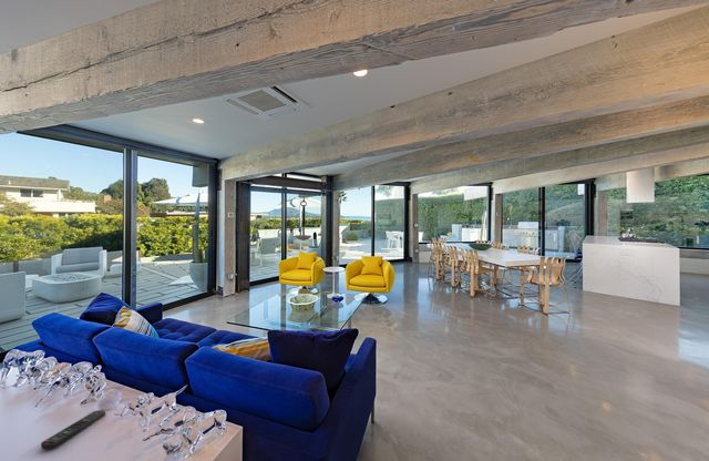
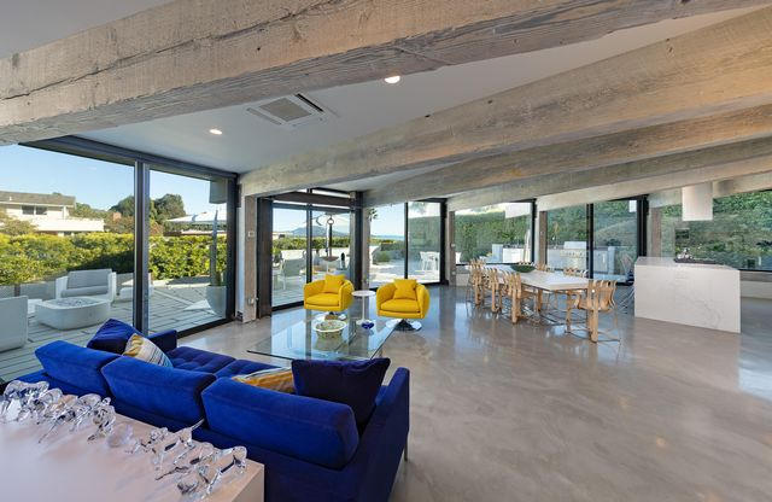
- remote control (75, 428)
